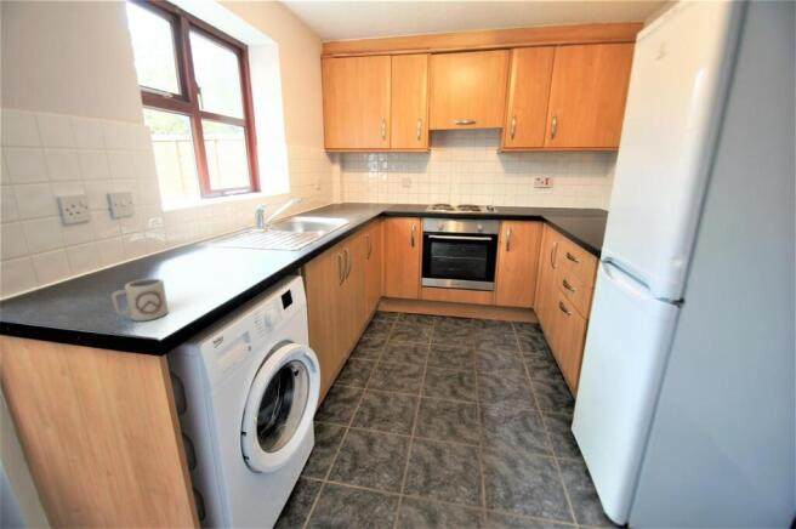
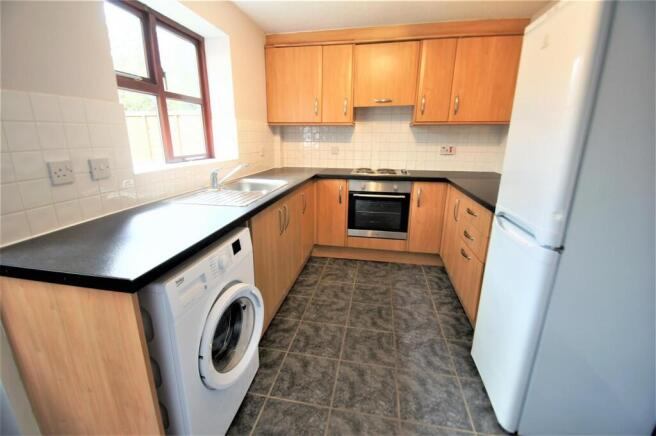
- cup (140, 300)
